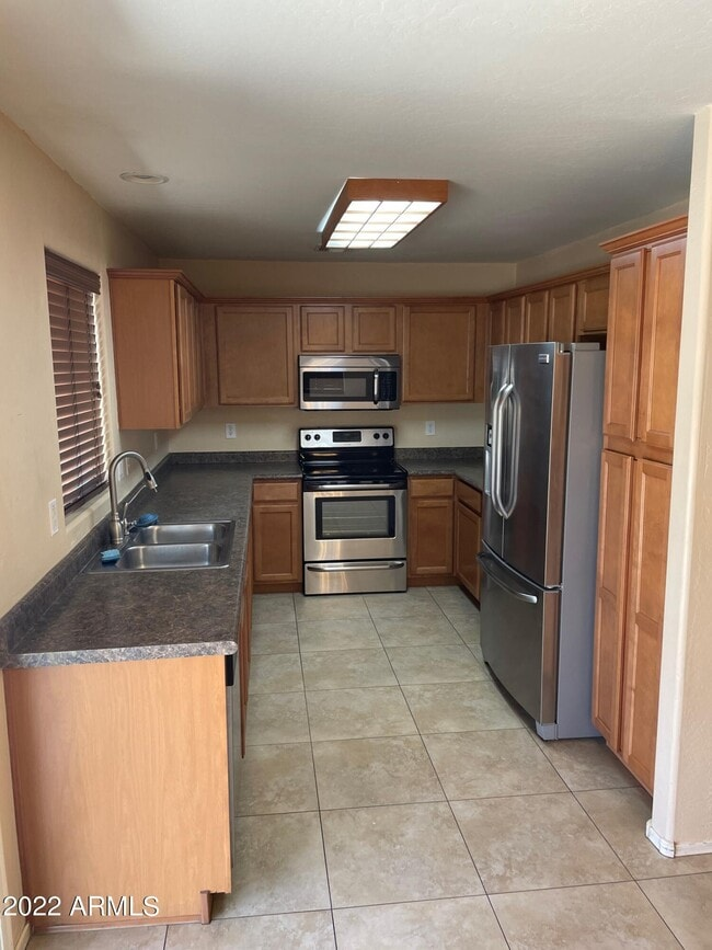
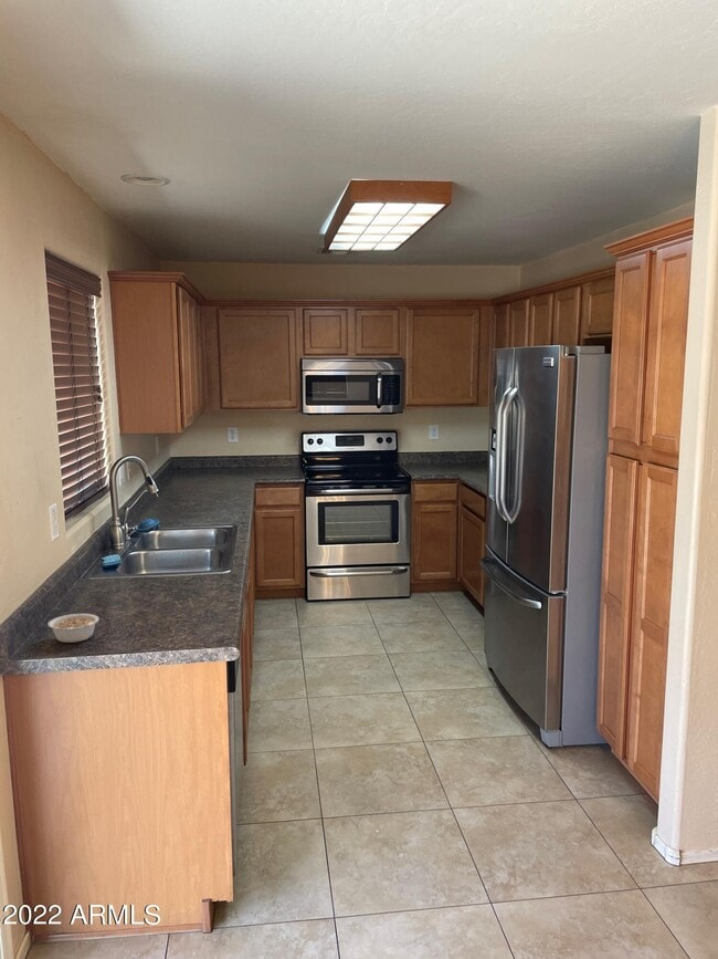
+ legume (75, 627)
